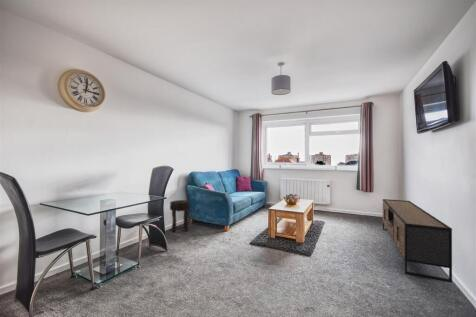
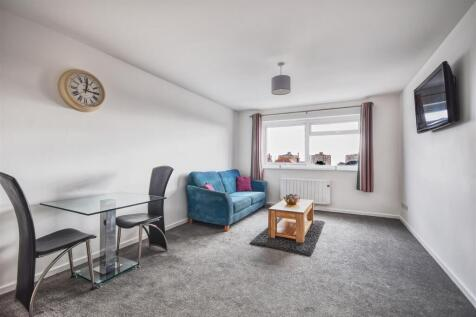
- side table (179, 211)
- media console (407, 229)
